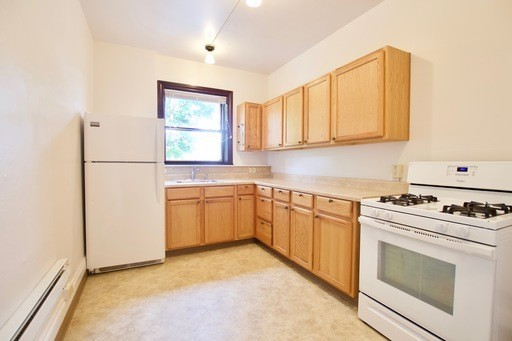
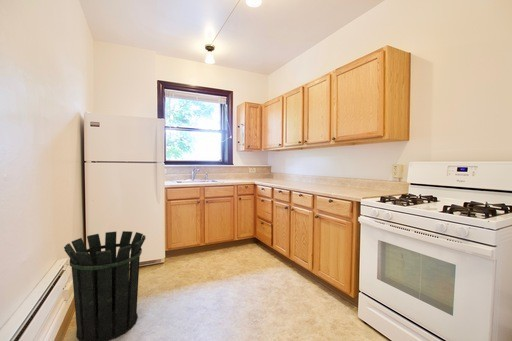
+ waste bin (108, 282)
